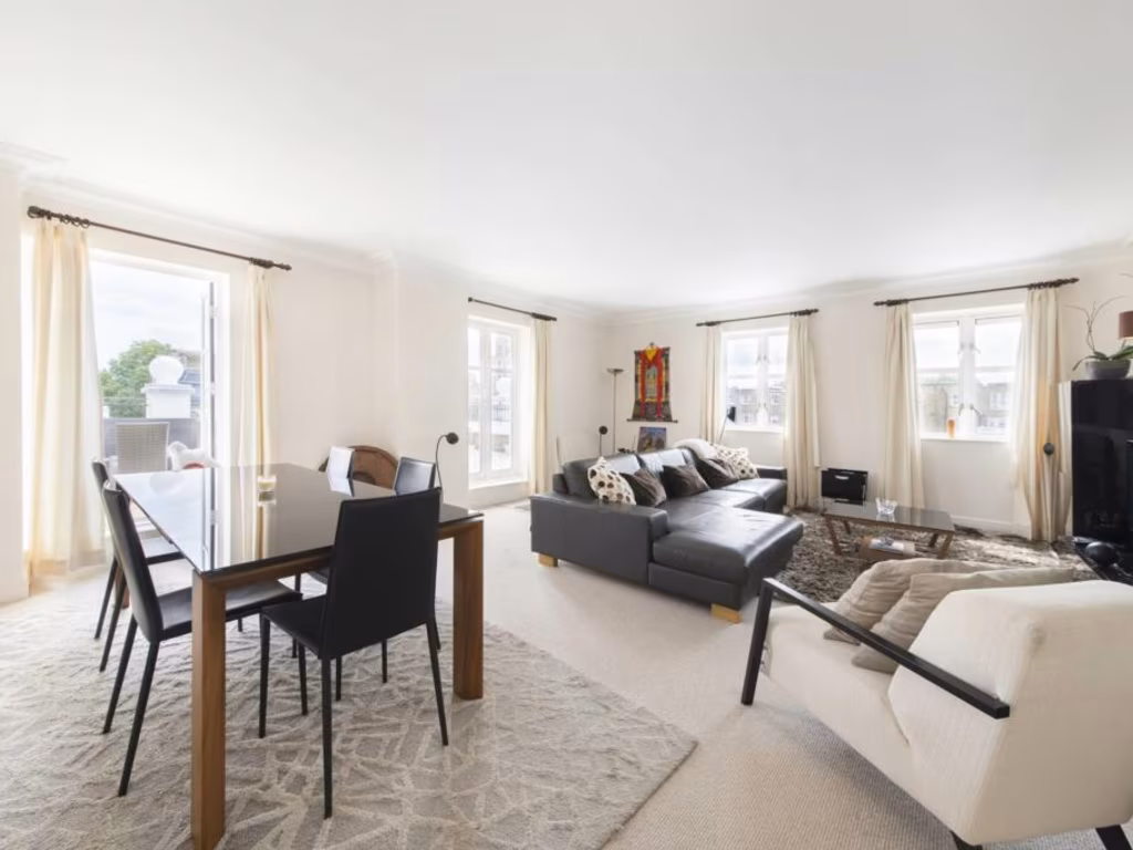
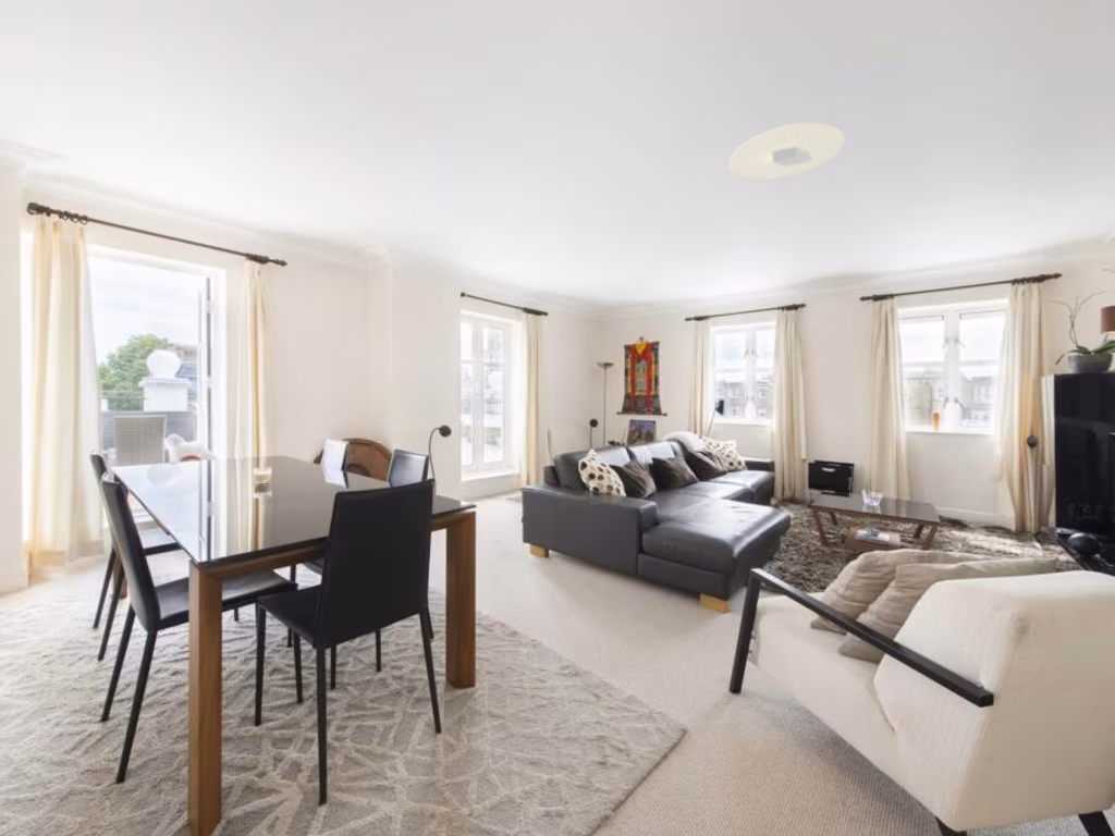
+ ceiling light (784, 148)
